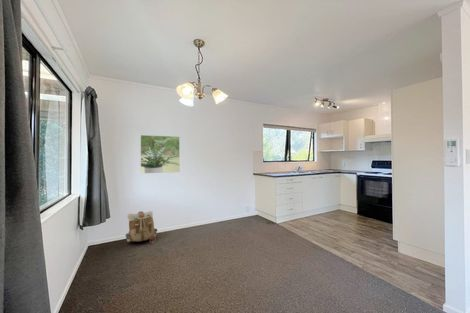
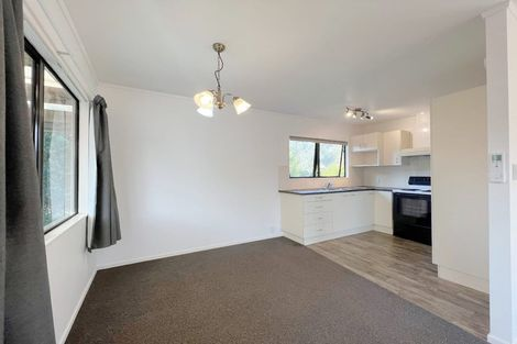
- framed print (160, 154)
- backpack (141, 226)
